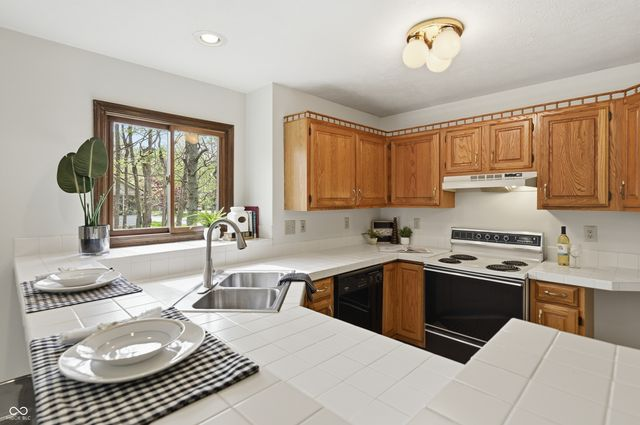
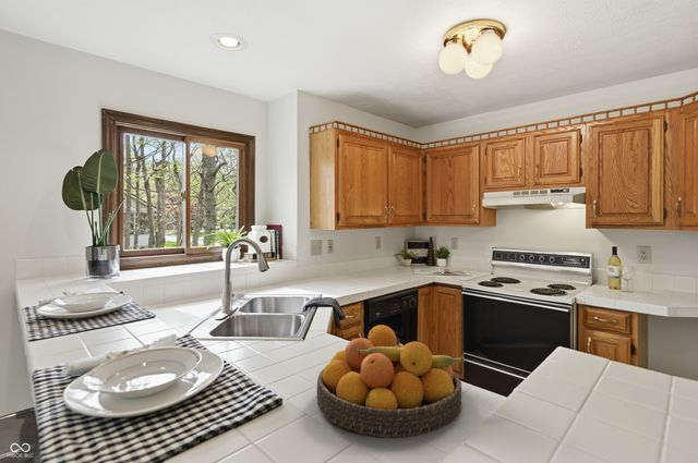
+ fruit bowl (387, 367)
